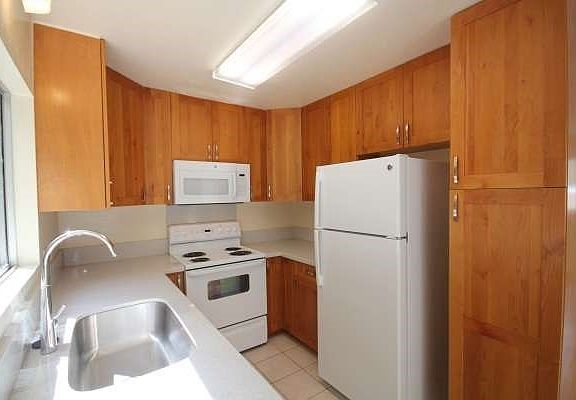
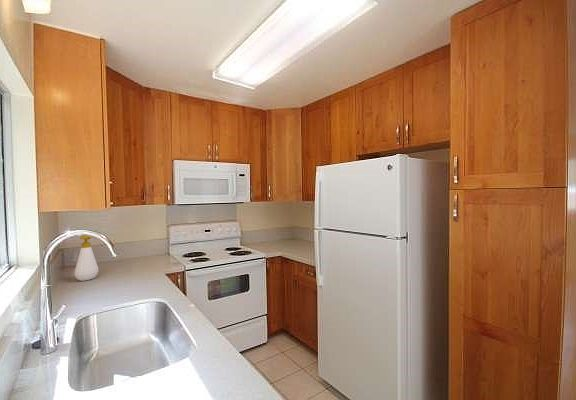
+ soap bottle (86, 257)
